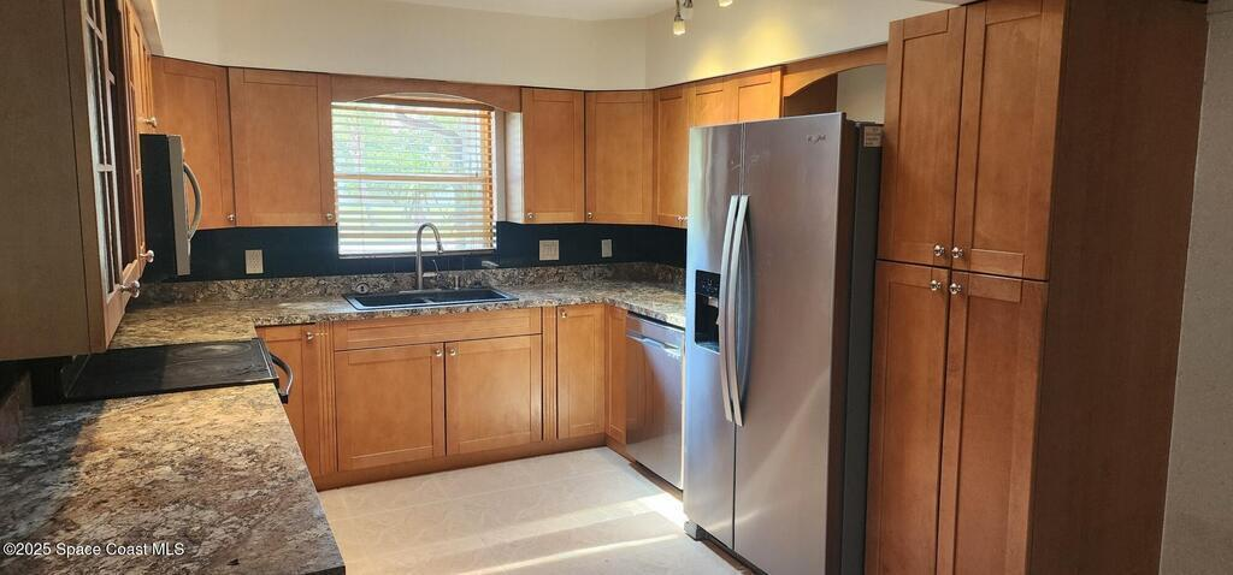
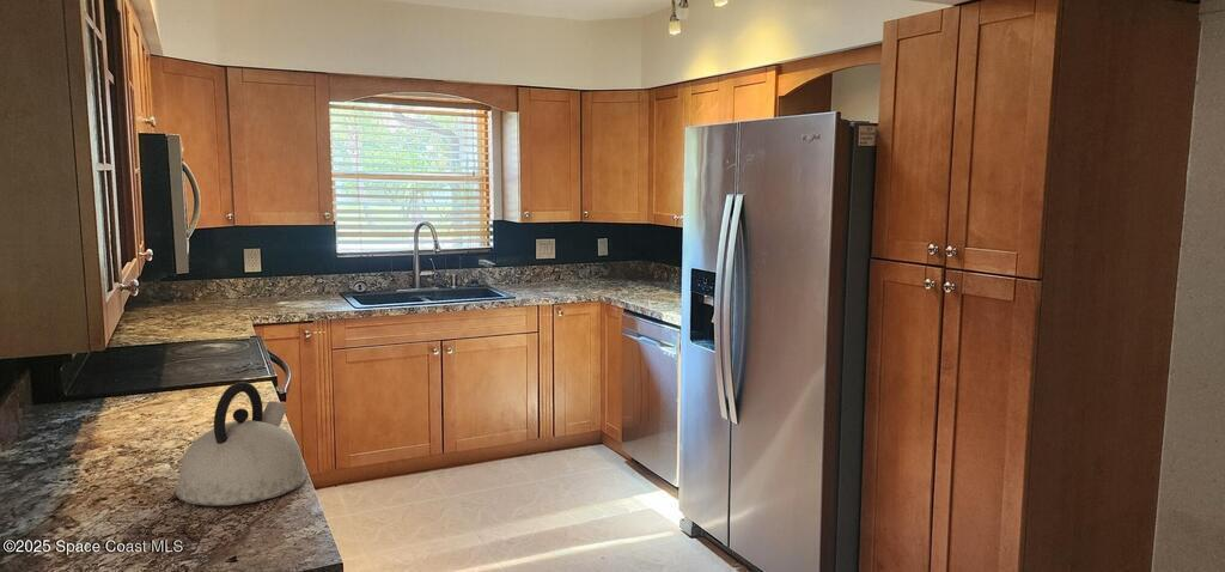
+ kettle (244, 431)
